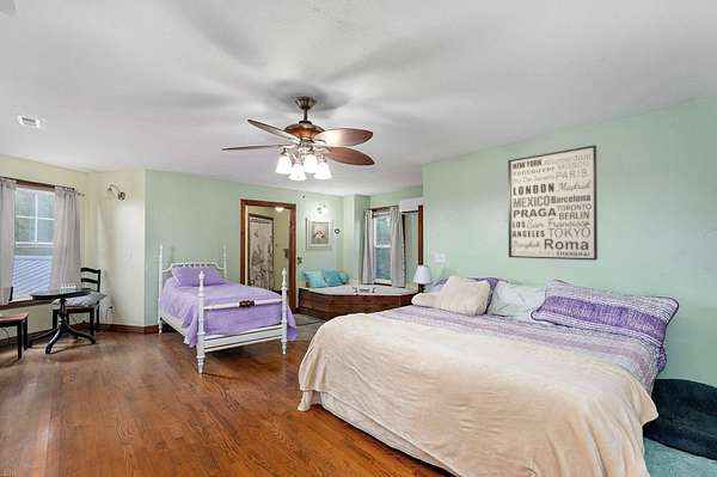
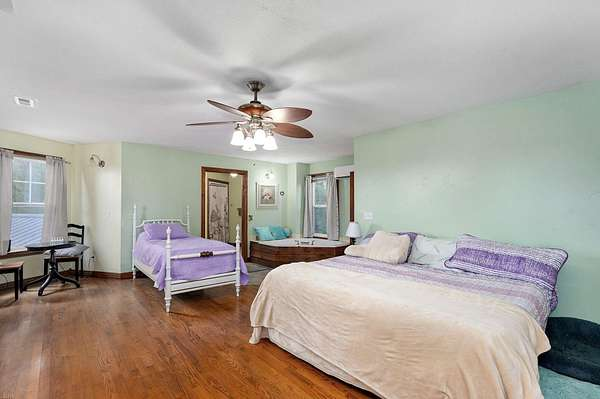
- wall art (549, 206)
